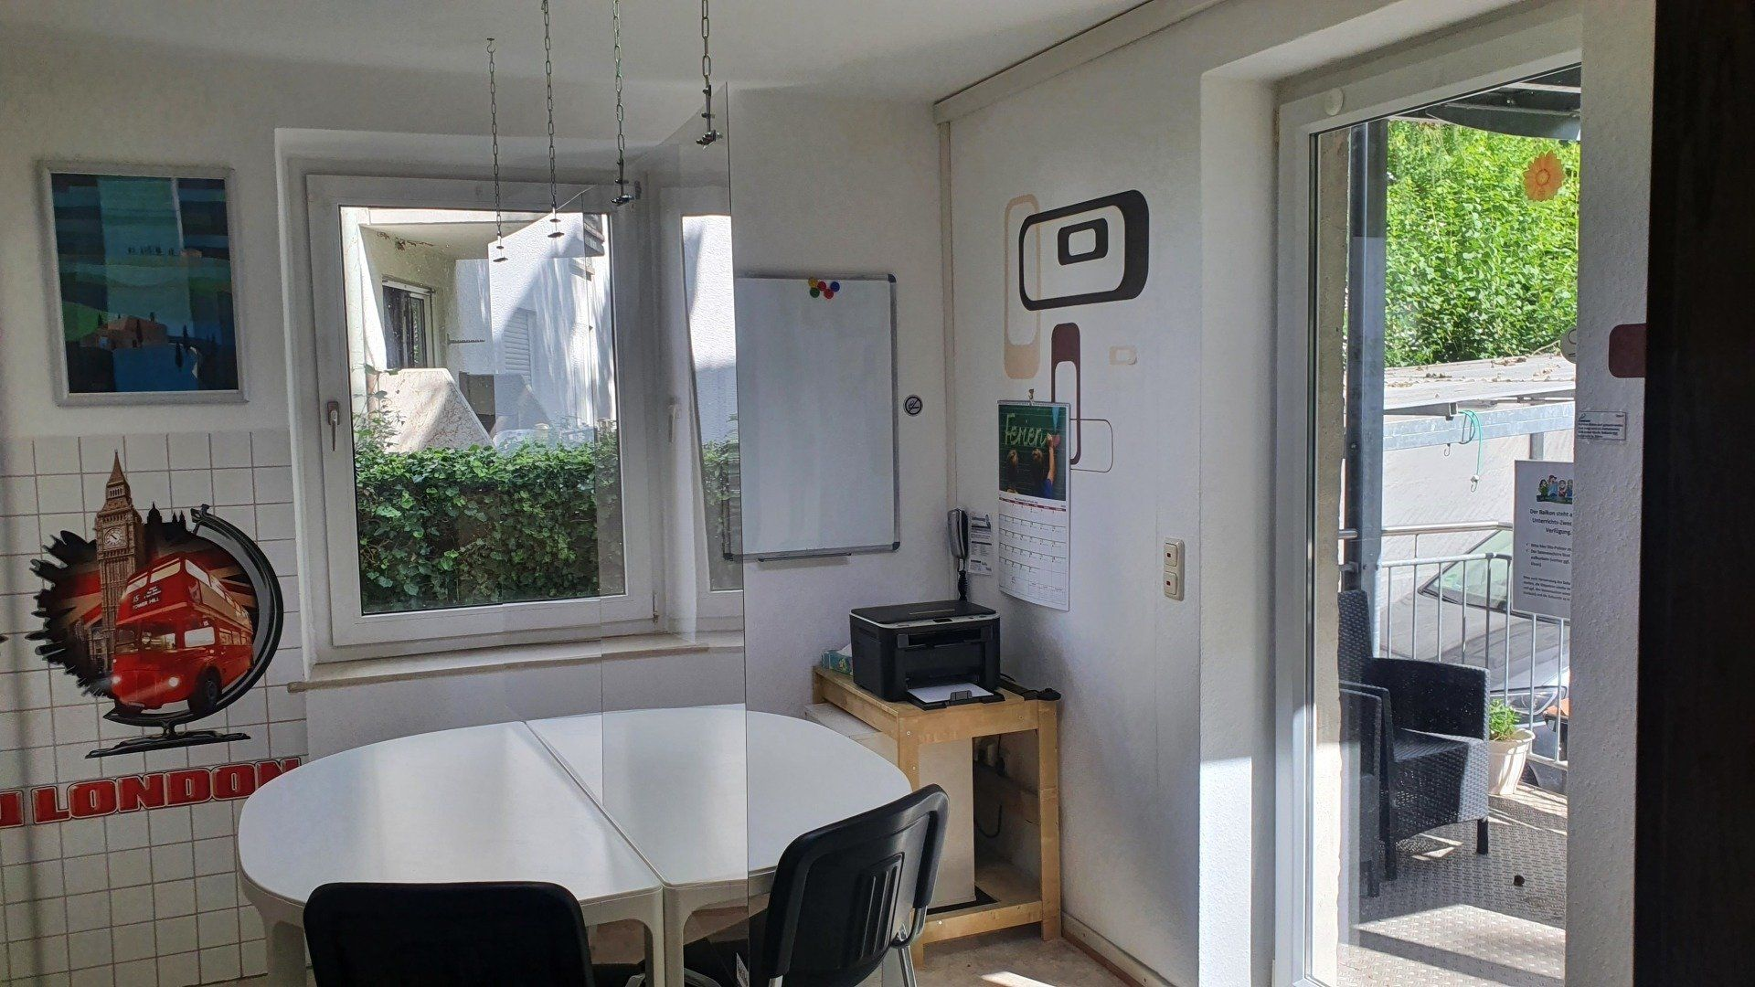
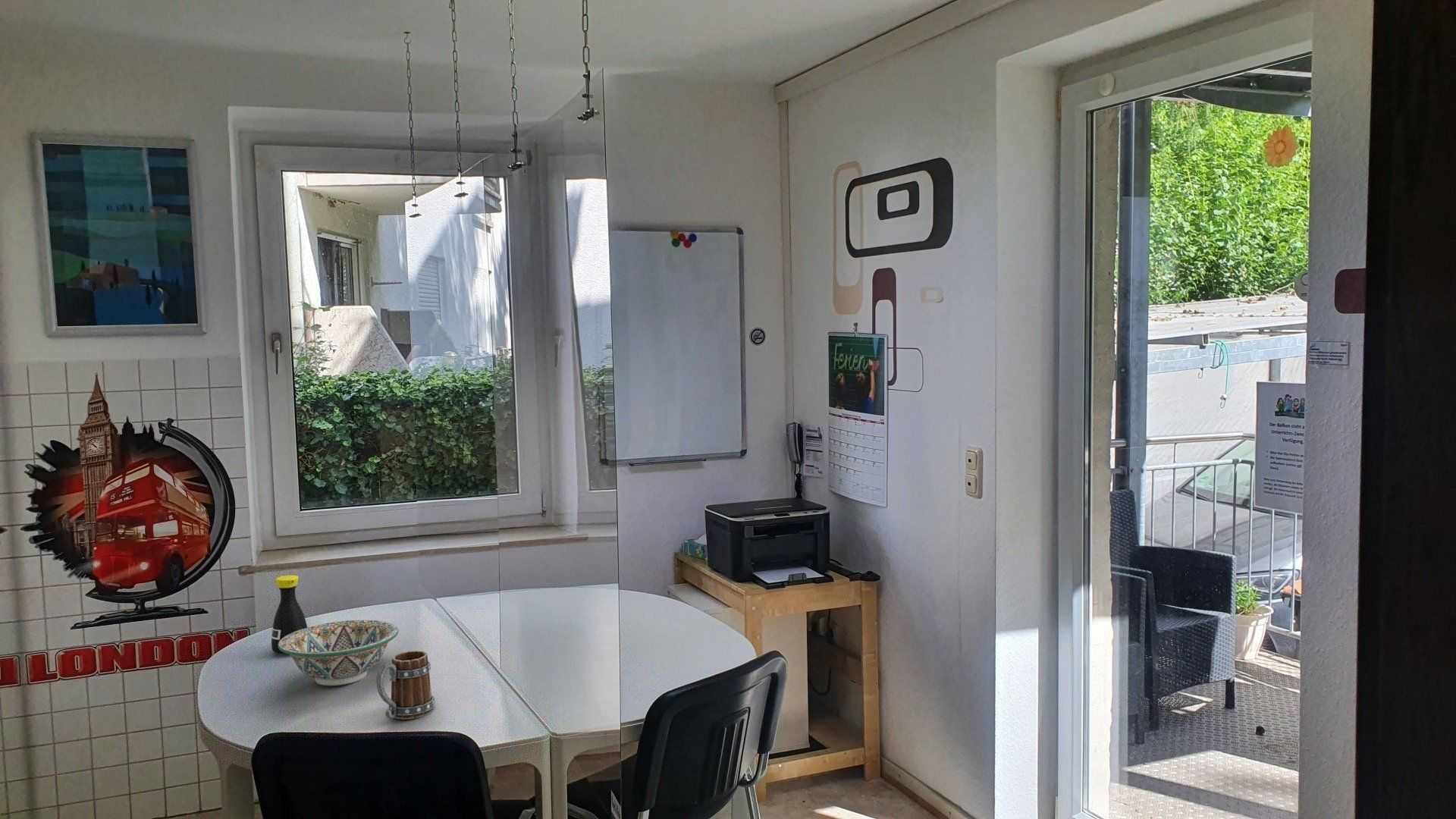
+ bottle (289, 613)
+ decorative bowl (340, 656)
+ mug (403, 686)
